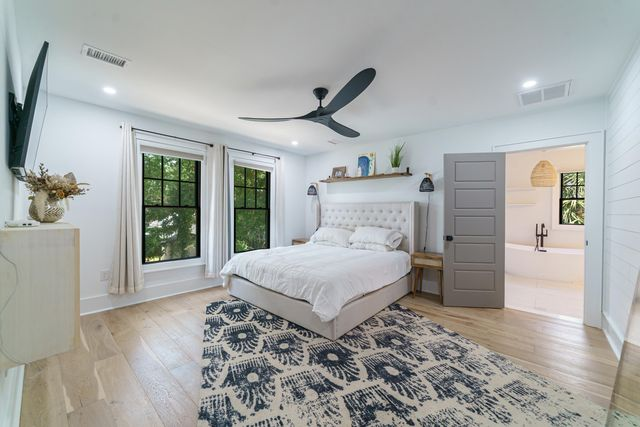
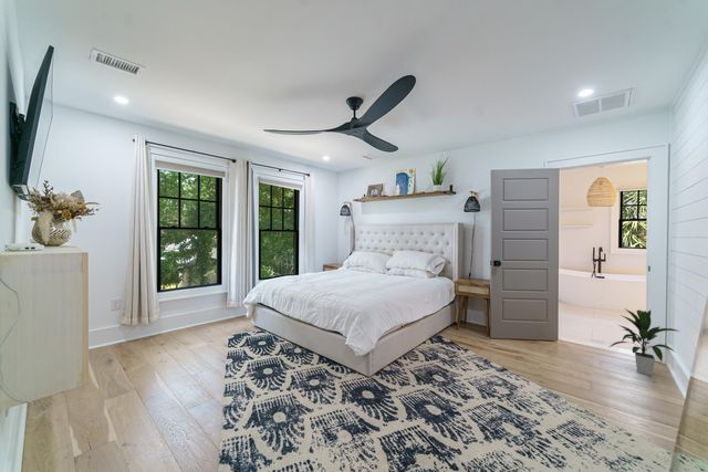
+ indoor plant (642, 338)
